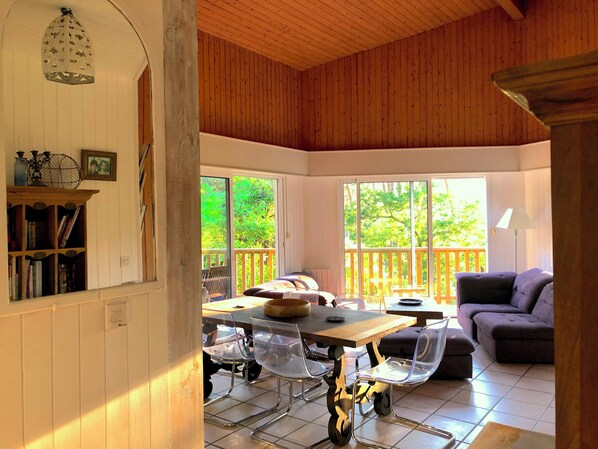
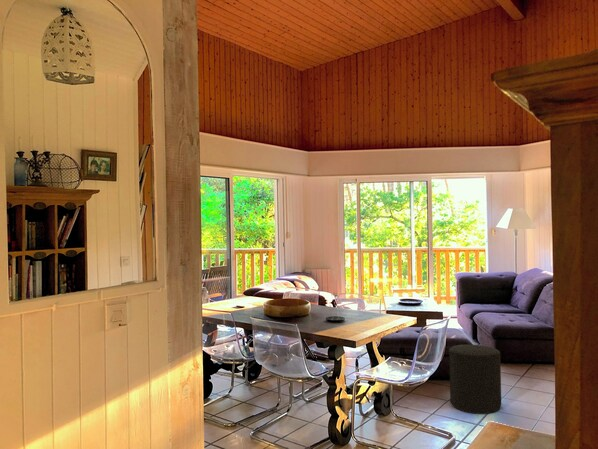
+ stool (474, 376)
